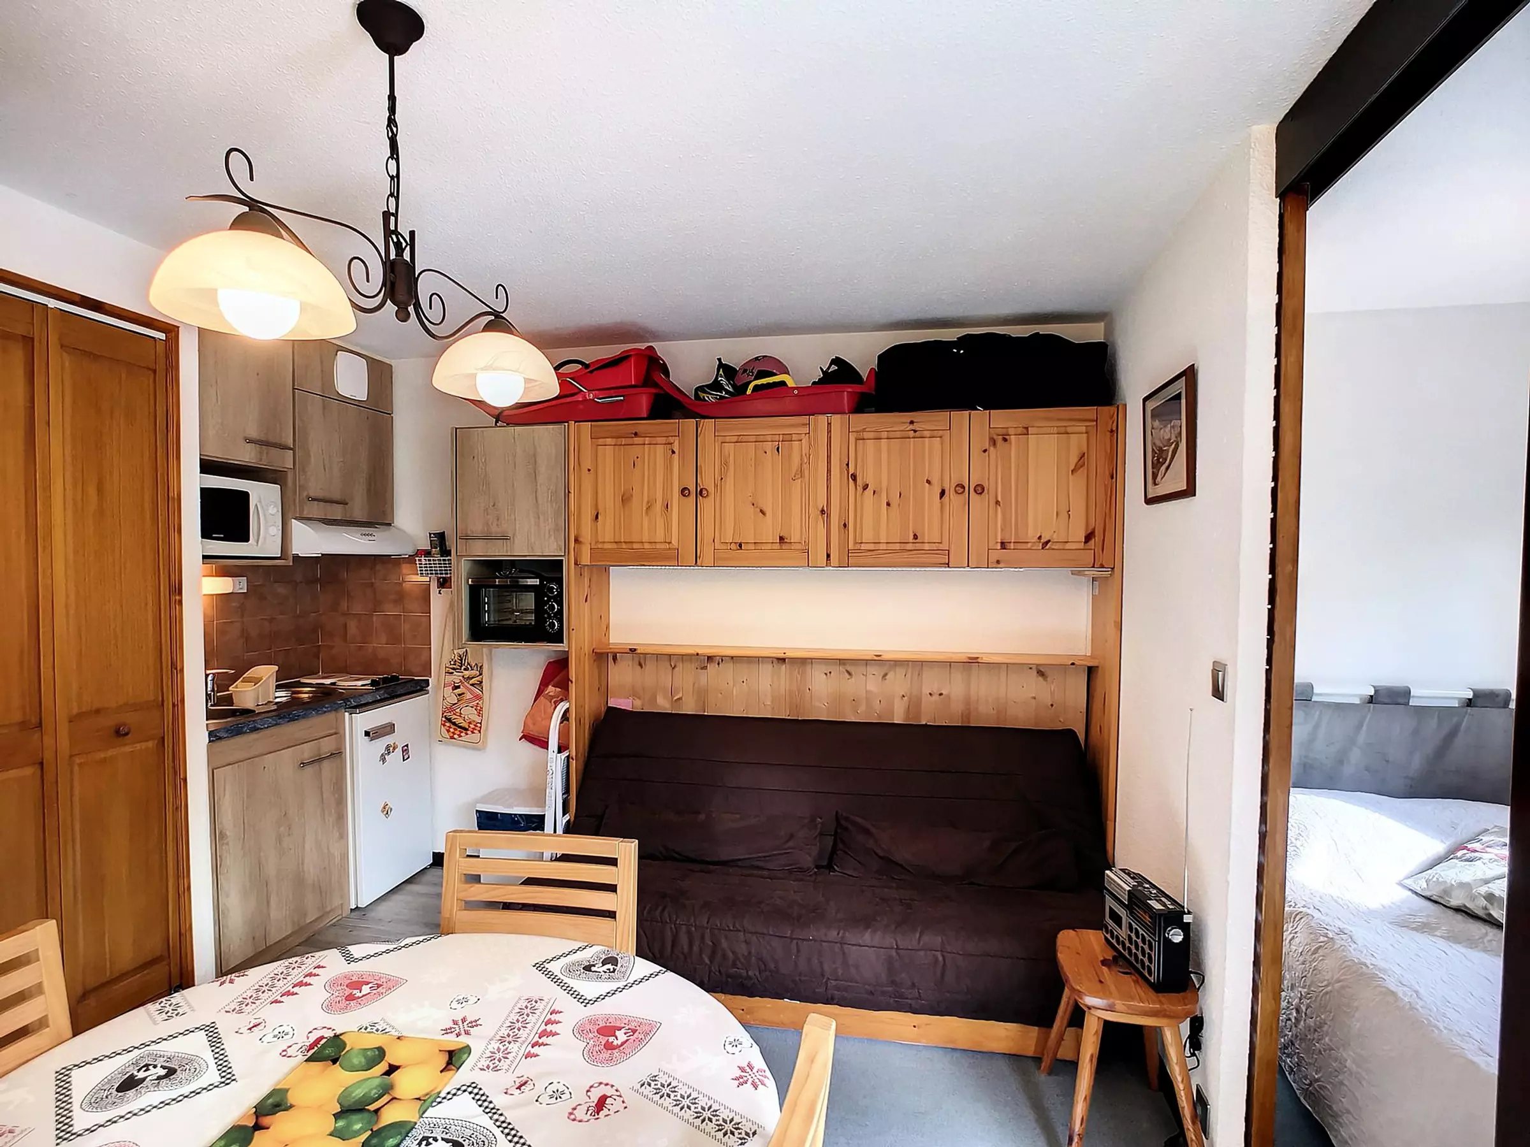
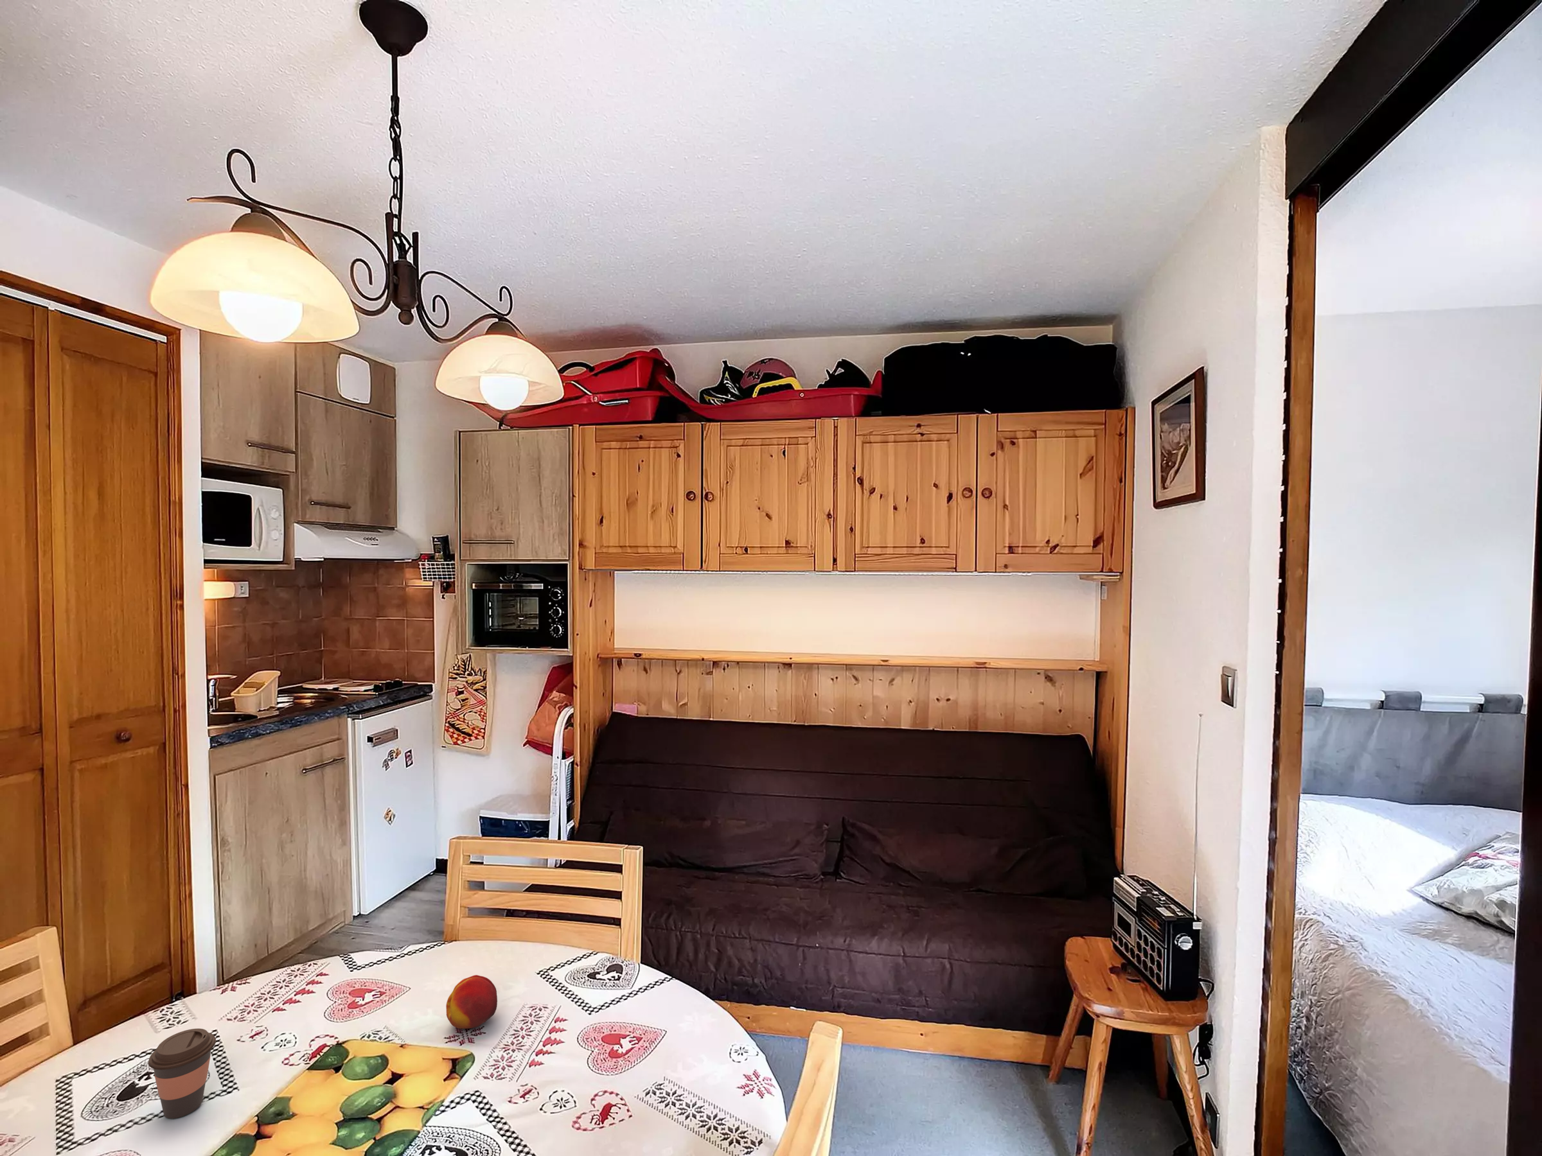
+ coffee cup (182, 1075)
+ fruit (471, 1002)
